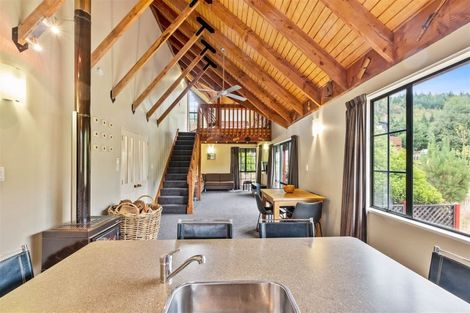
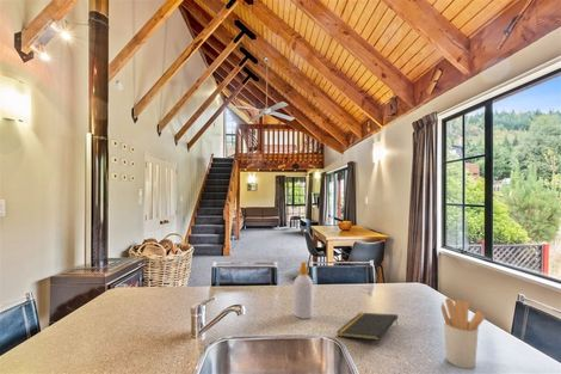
+ soap bottle (303, 288)
+ notepad (368, 324)
+ utensil holder (458, 330)
